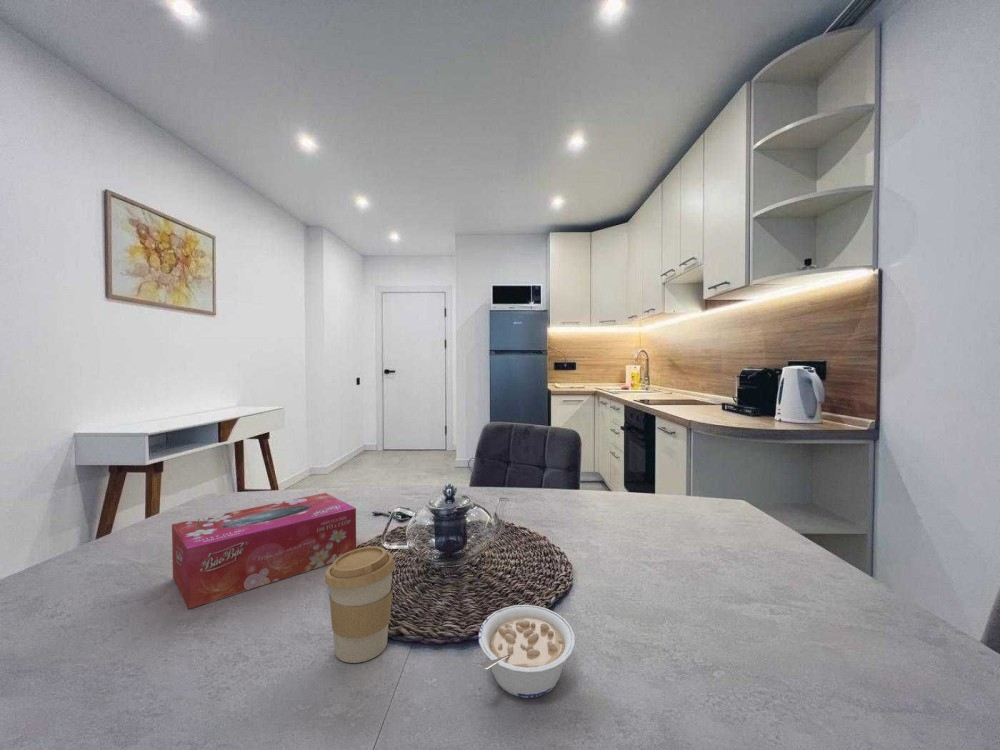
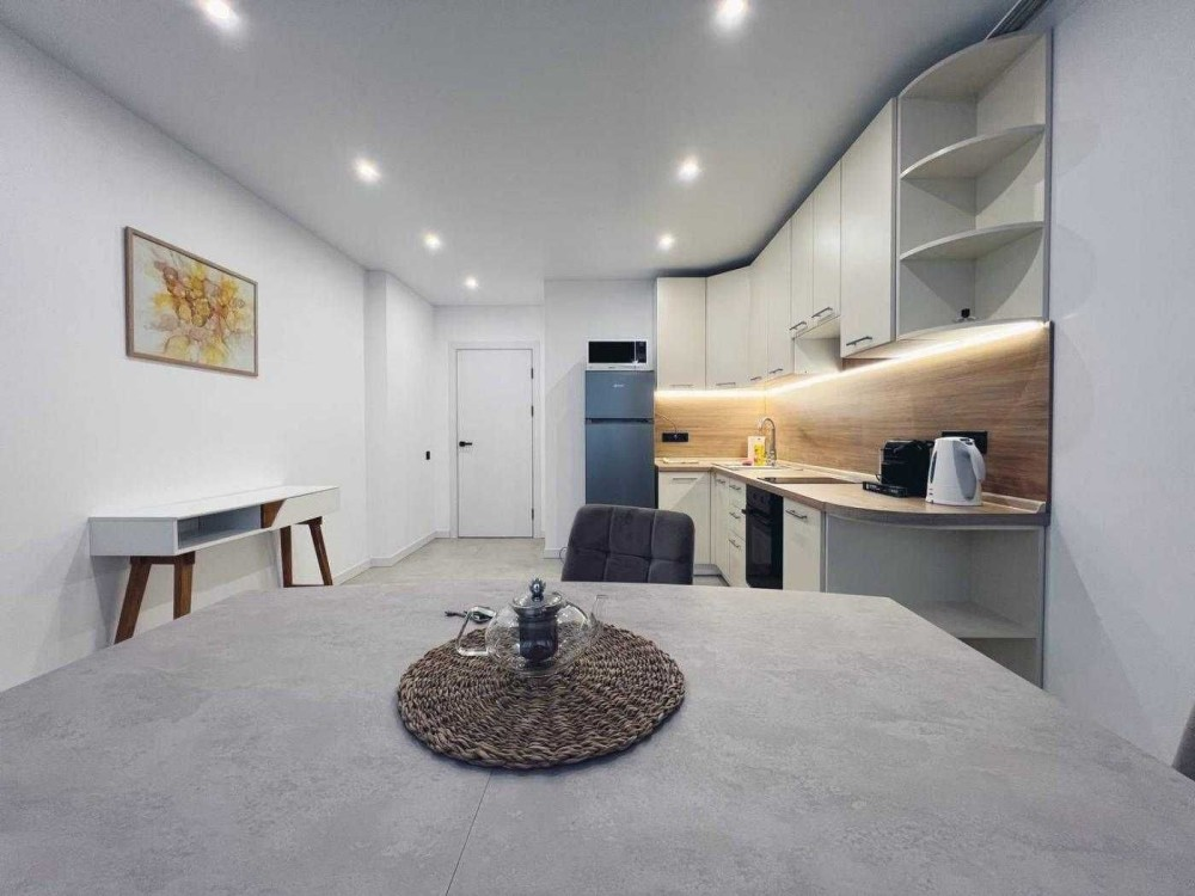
- coffee cup (361, 600)
- legume (526, 651)
- tissue box (269, 540)
